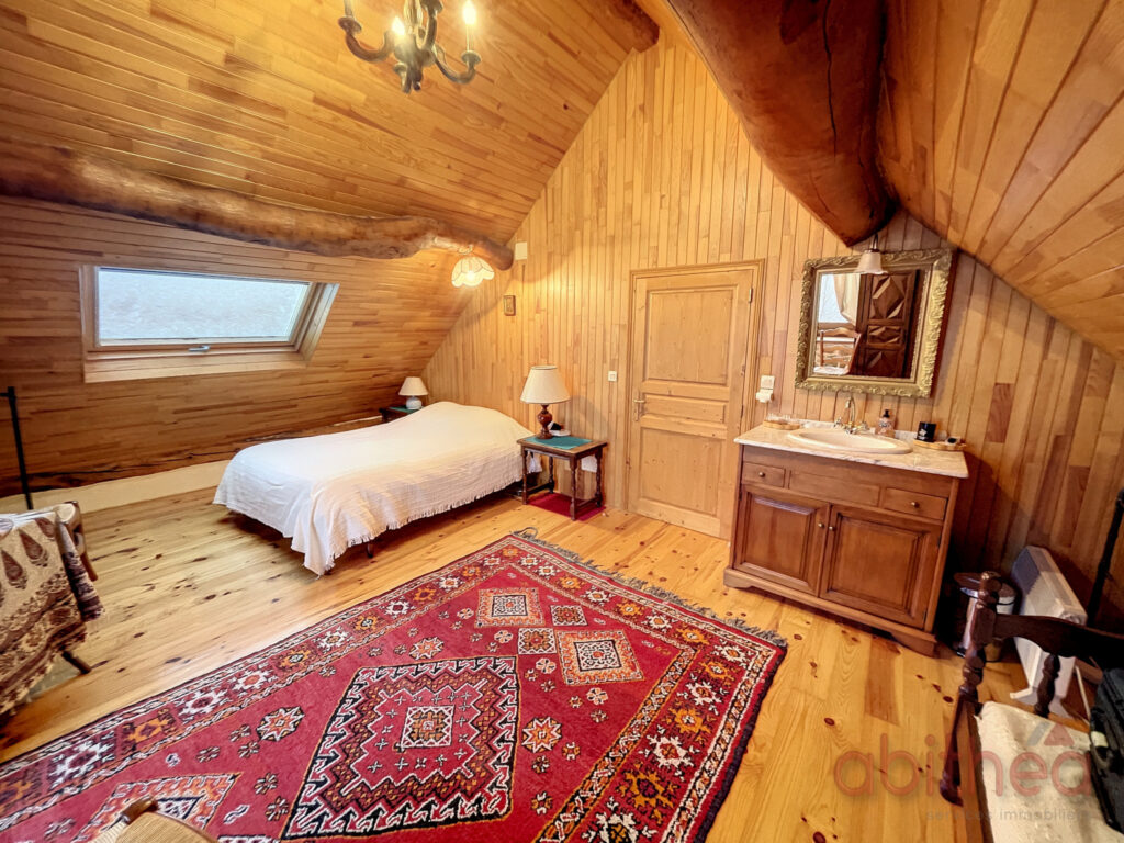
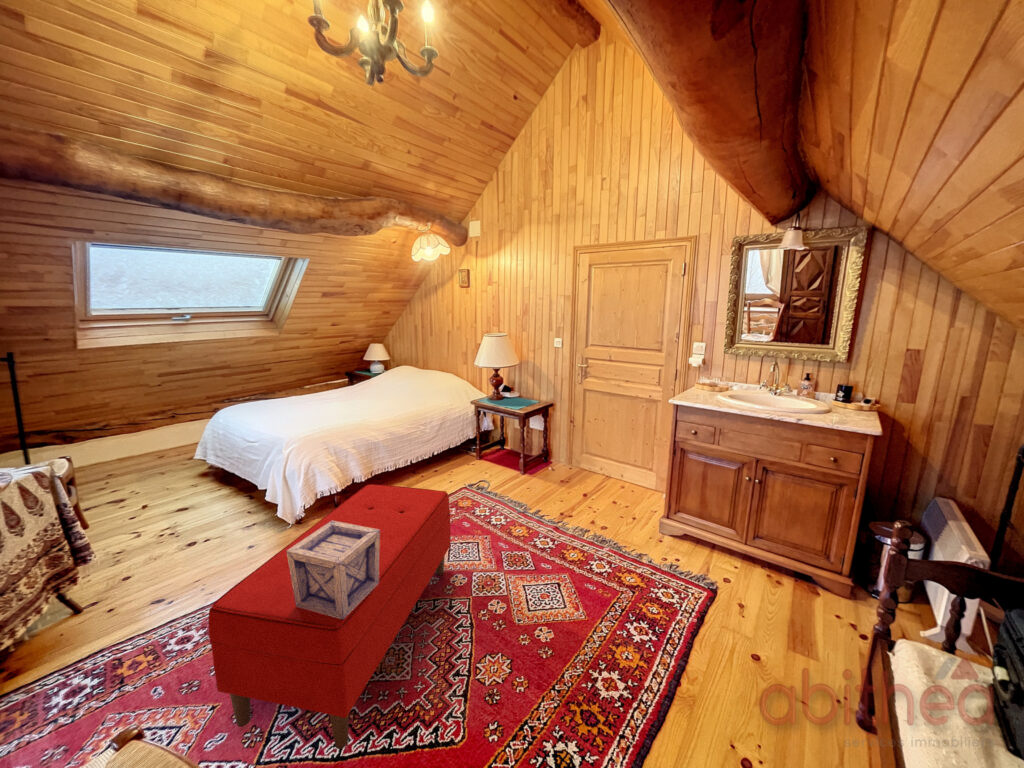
+ bench (369, 593)
+ wooden crate (337, 567)
